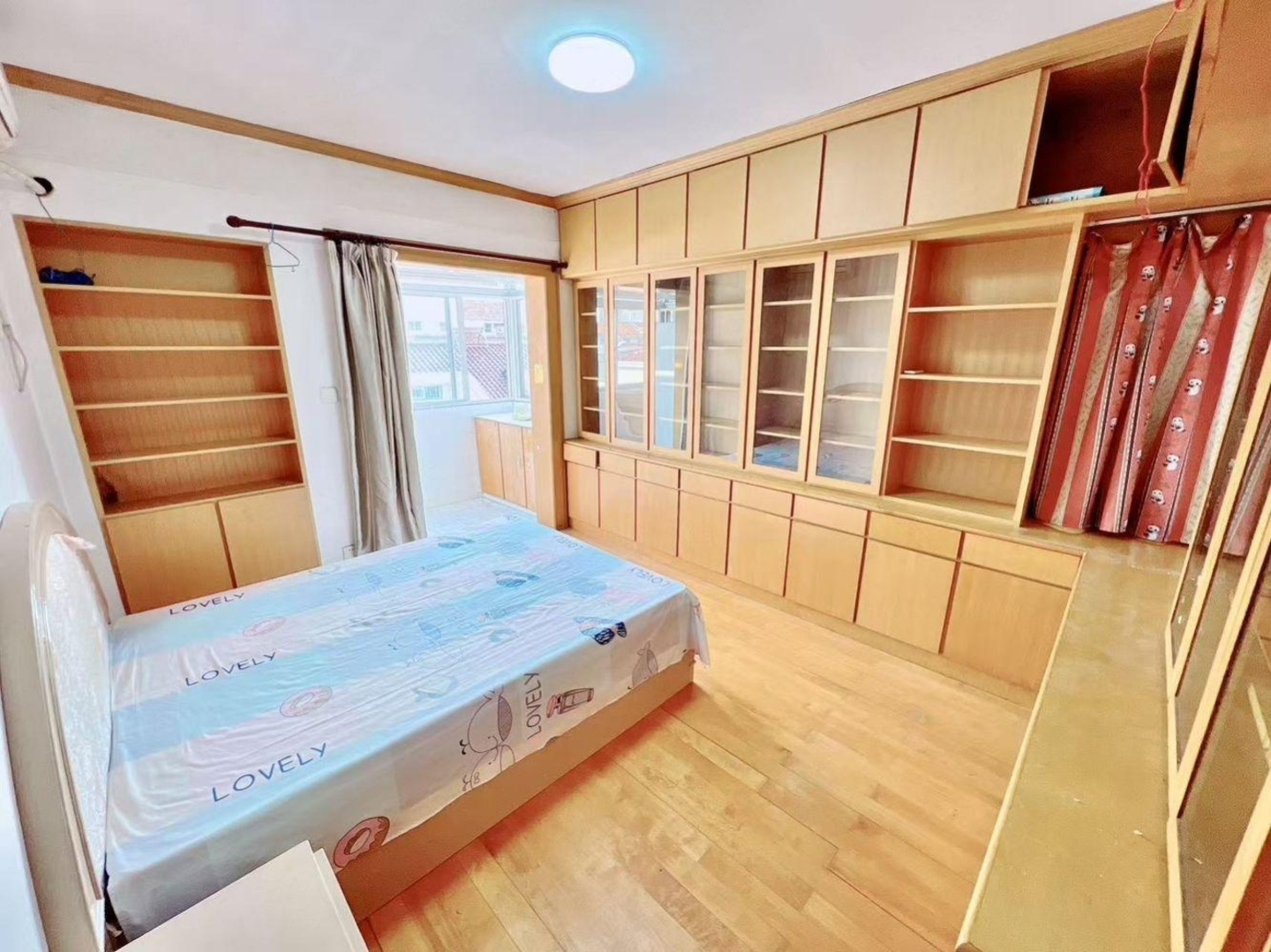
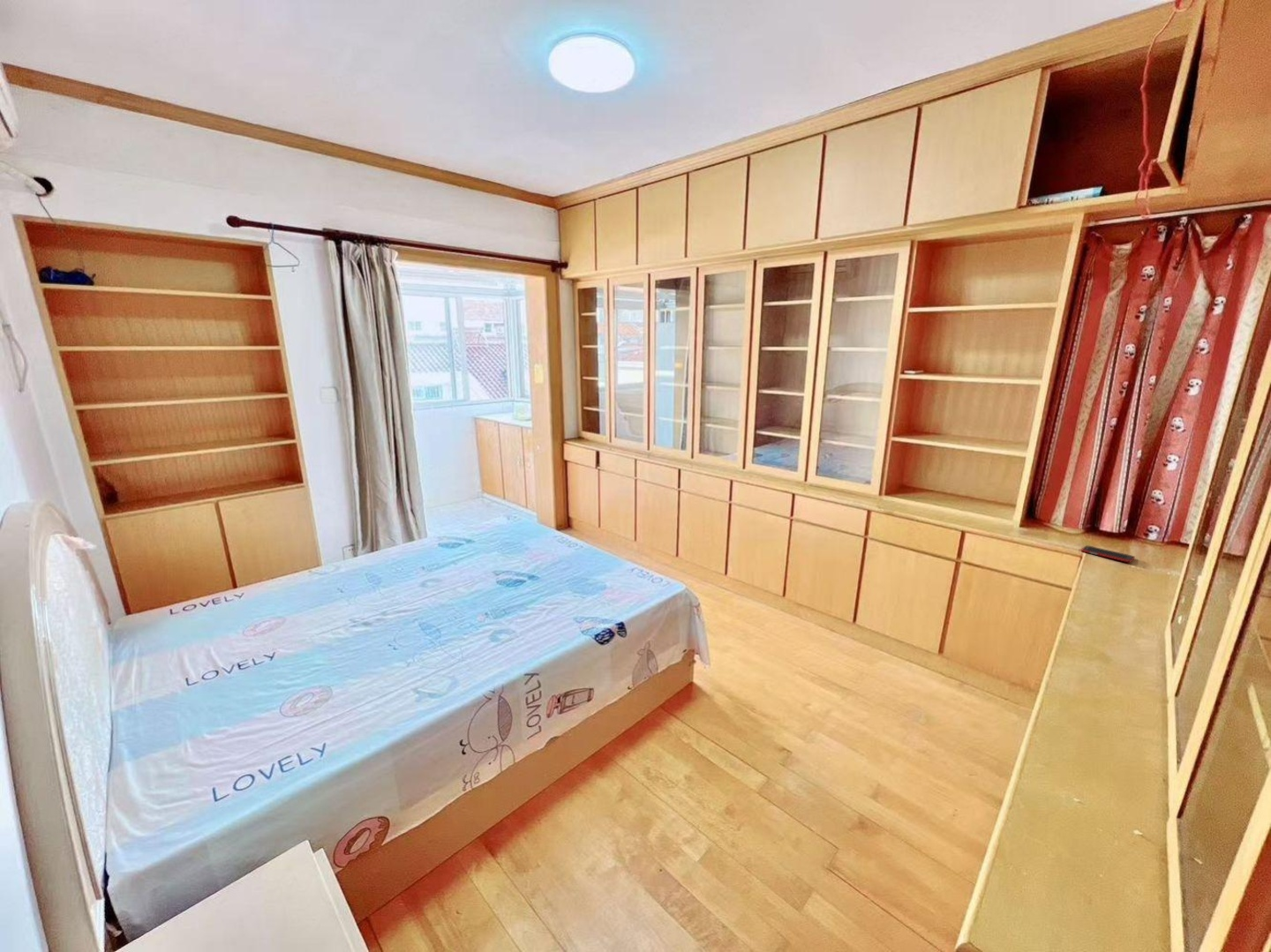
+ cell phone (1107, 553)
